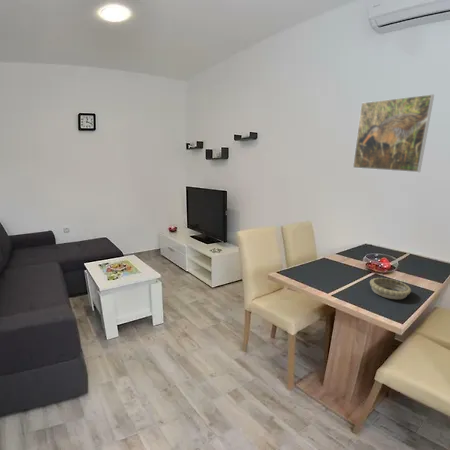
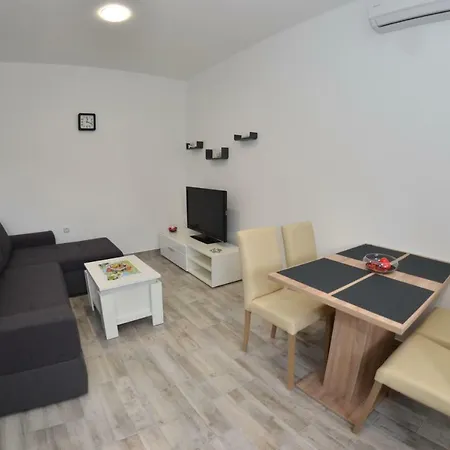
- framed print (389, 135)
- decorative bowl (389, 287)
